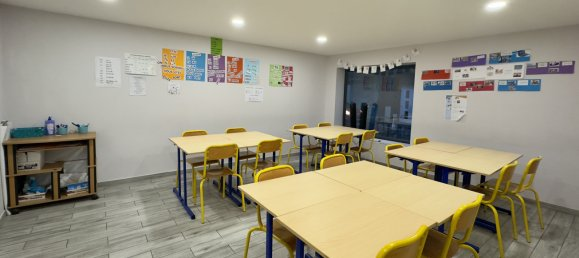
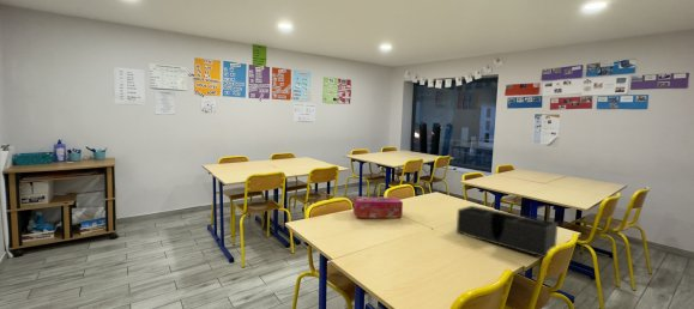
+ tissue box (376, 206)
+ desk organizer (503, 228)
